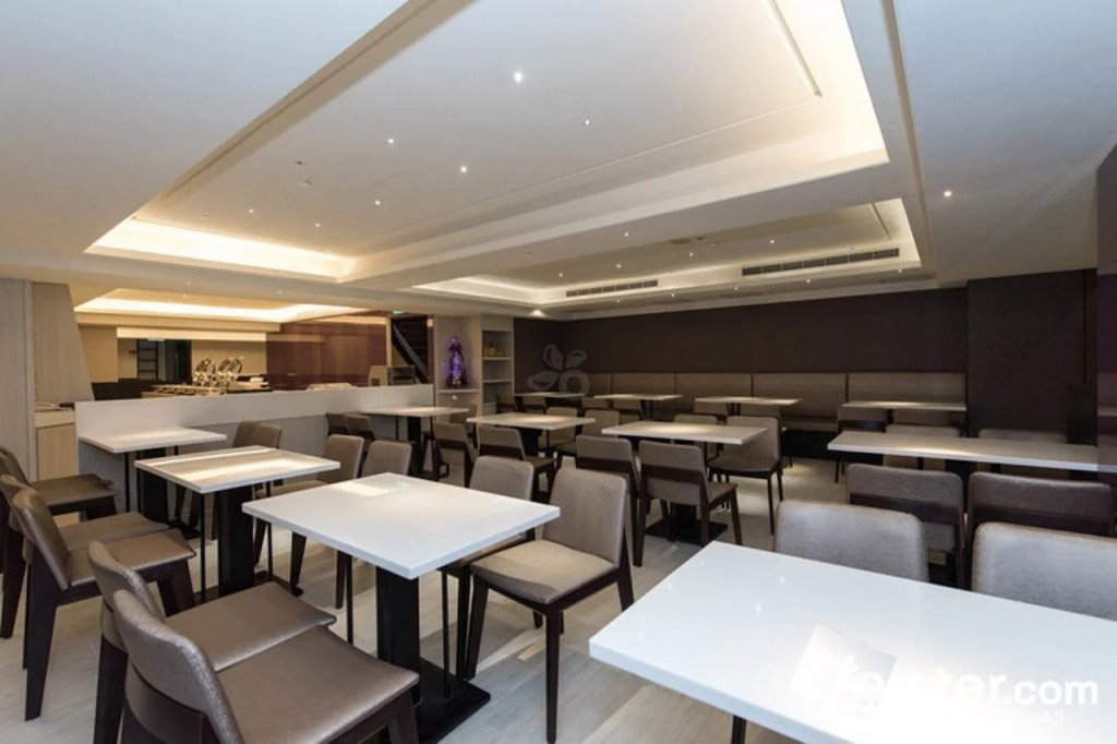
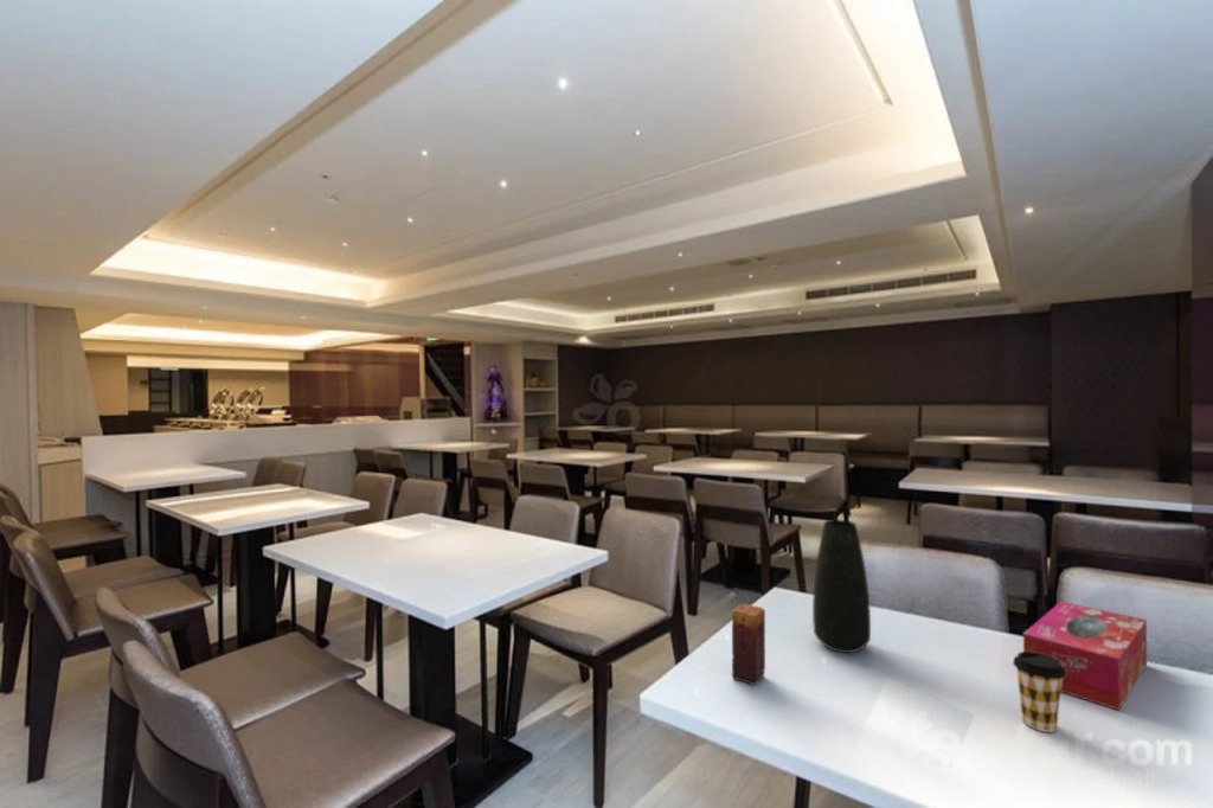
+ candle (749, 642)
+ coffee cup (1039, 691)
+ tissue box (1086, 648)
+ vase (840, 583)
